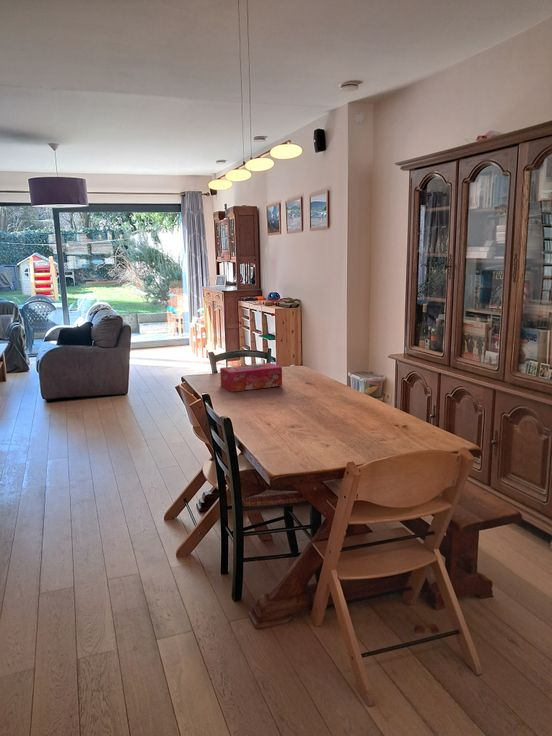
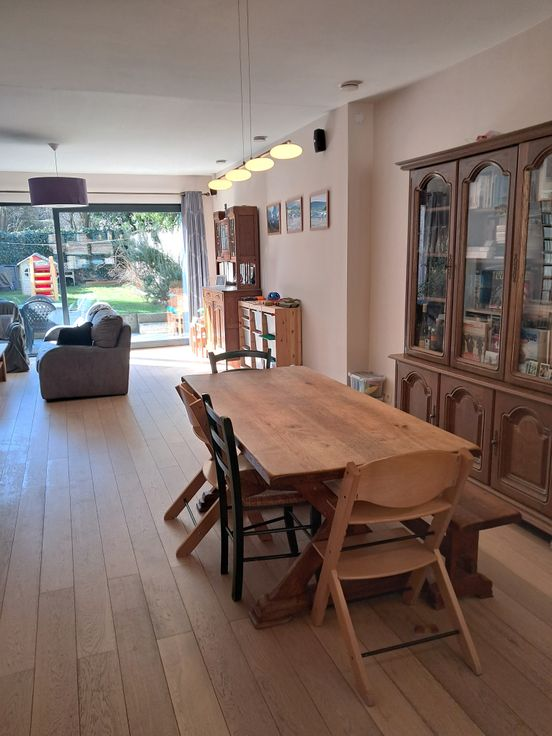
- tissue box (251, 376)
